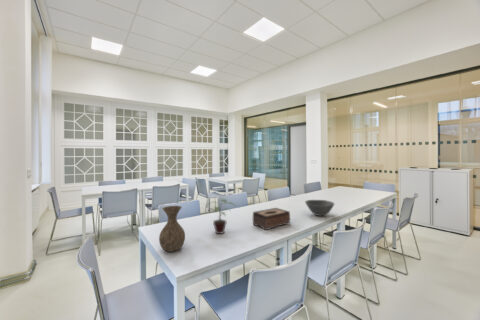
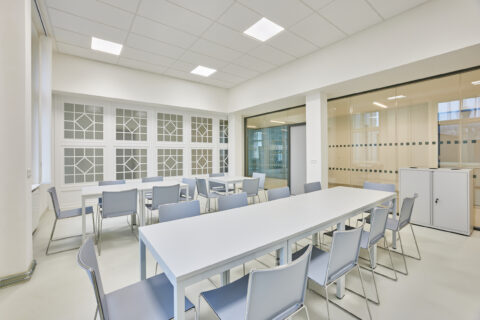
- vase (172, 228)
- bowl (319, 208)
- tissue box (271, 217)
- potted plant (220, 216)
